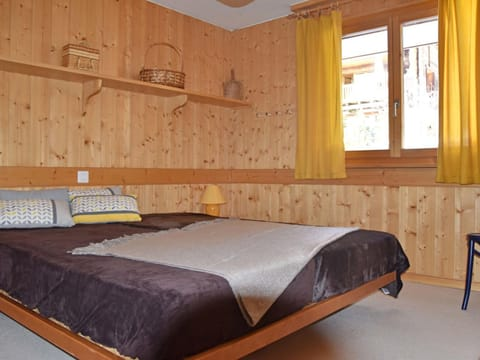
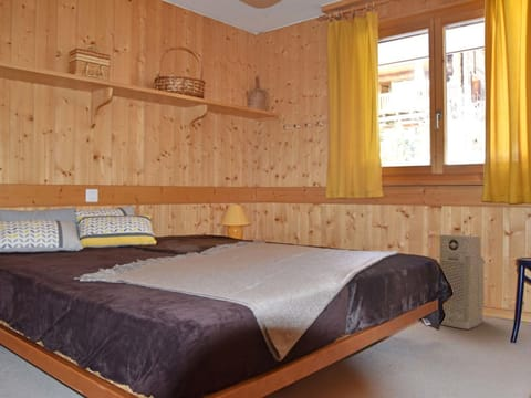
+ air purifier (461, 277)
